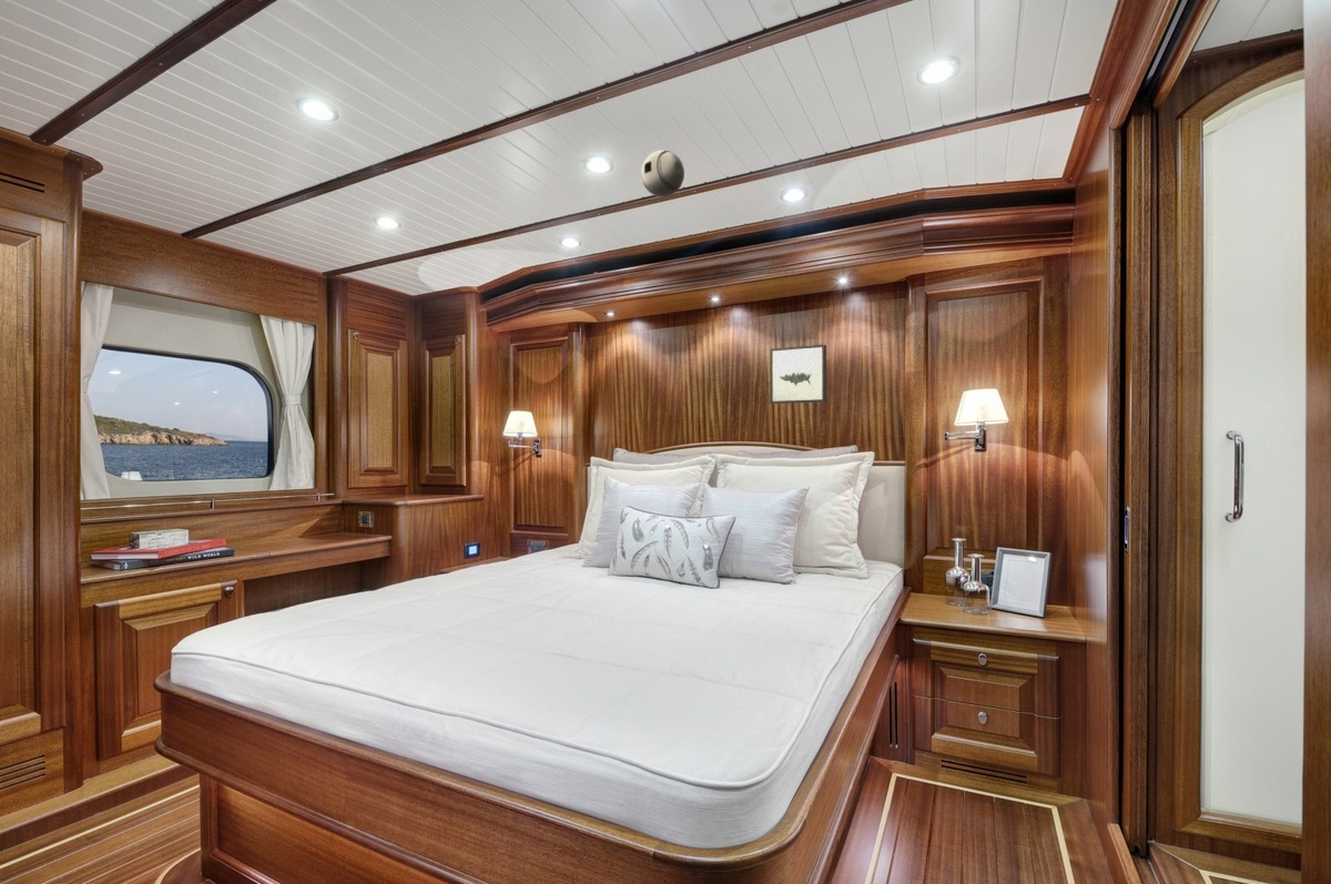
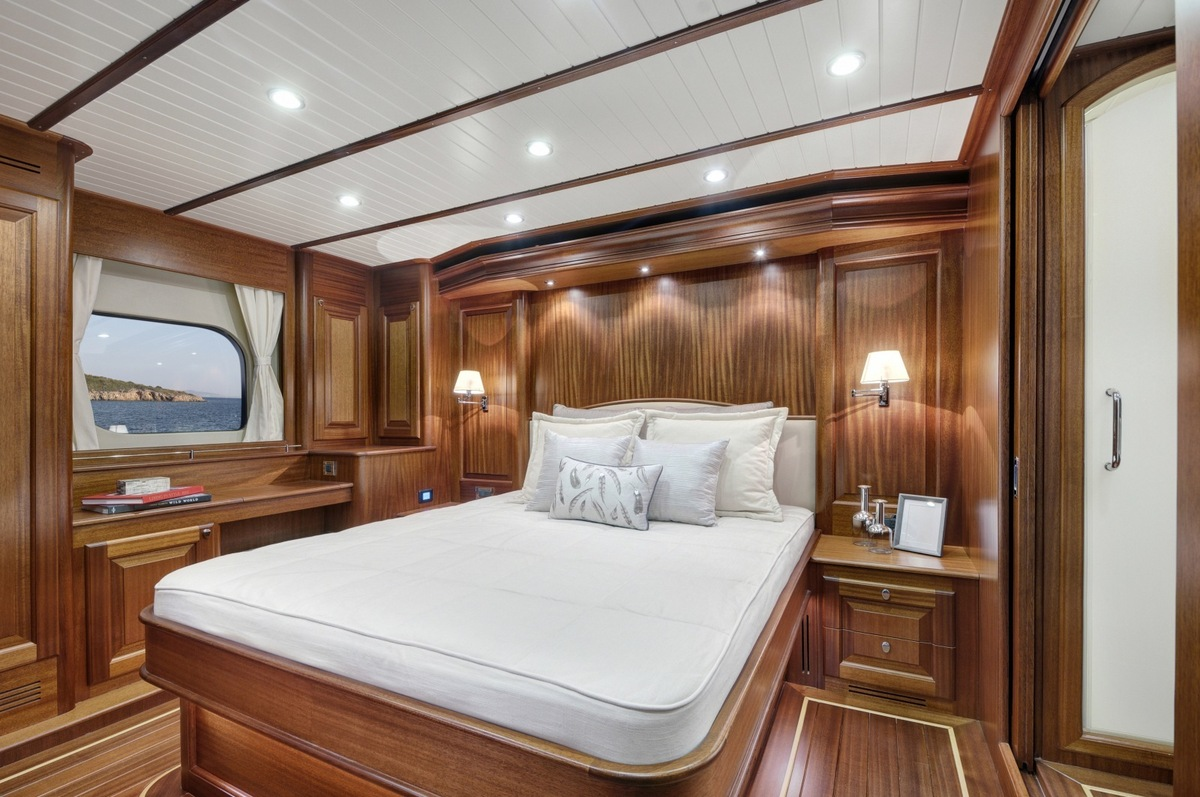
- wall art (797, 375)
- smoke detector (662, 173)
